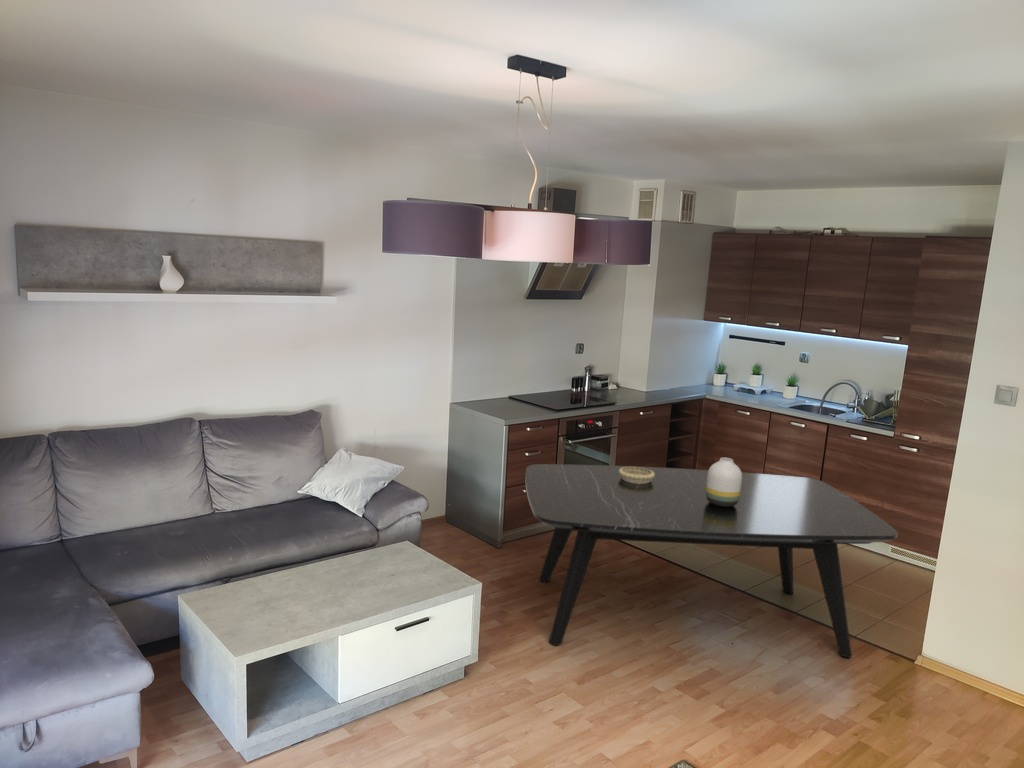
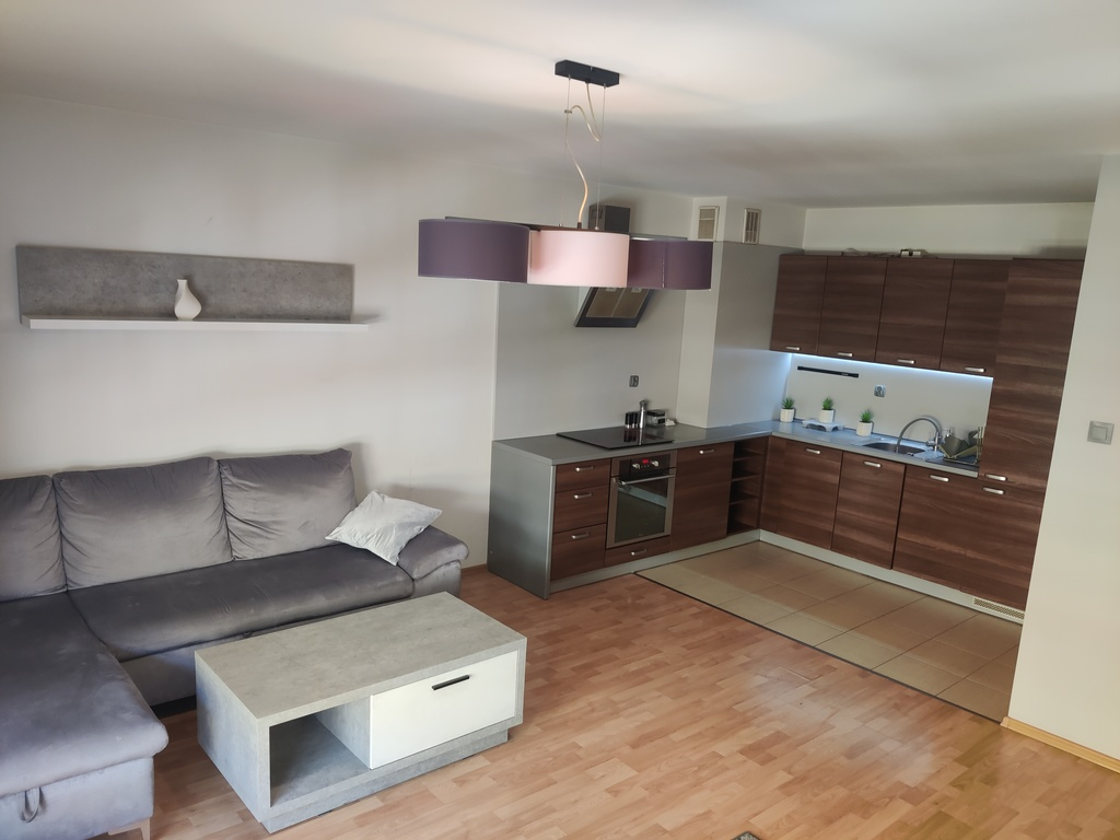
- vase (724, 481)
- dining table (693, 543)
- decorative bowl (636, 474)
